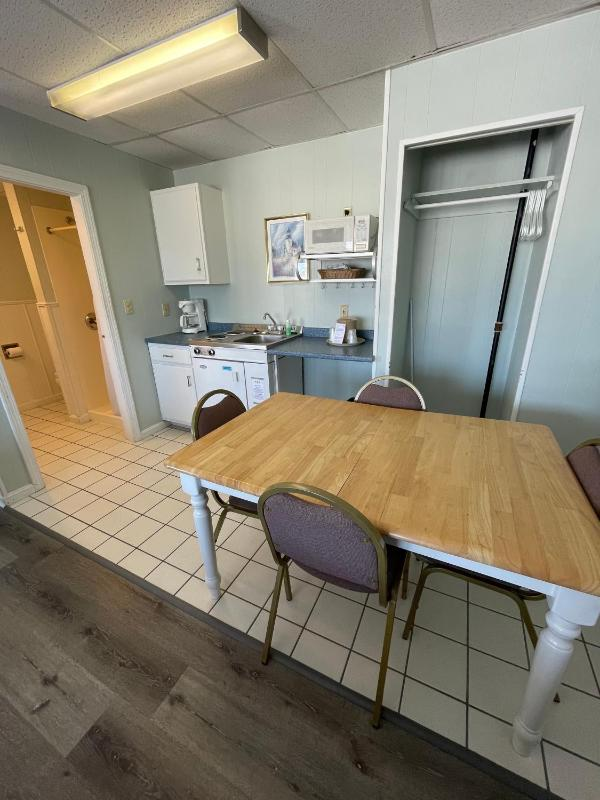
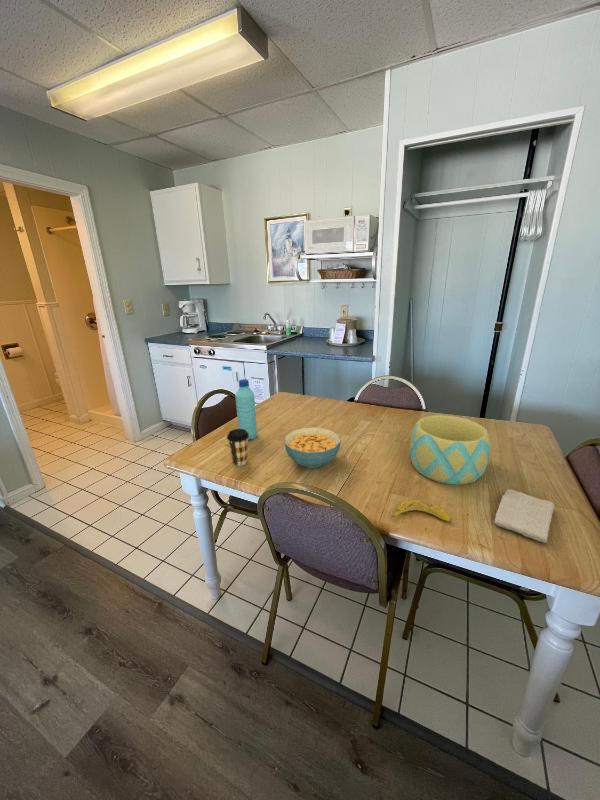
+ cereal bowl (312, 451)
+ washcloth (524, 512)
+ coffee cup (239, 447)
+ bowl (448, 447)
+ water bottle (246, 409)
+ banana (420, 510)
